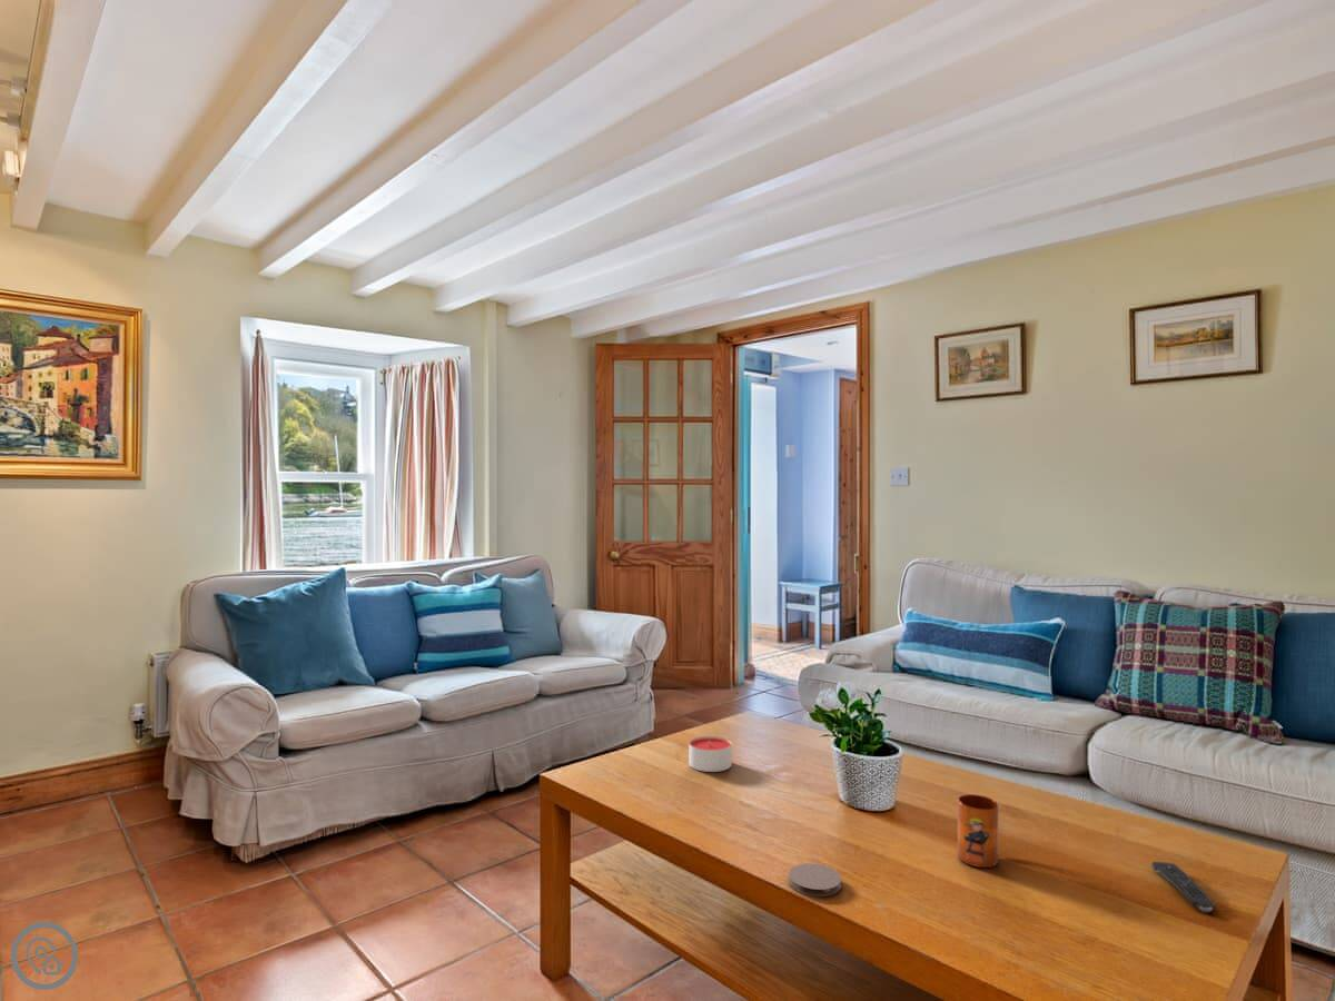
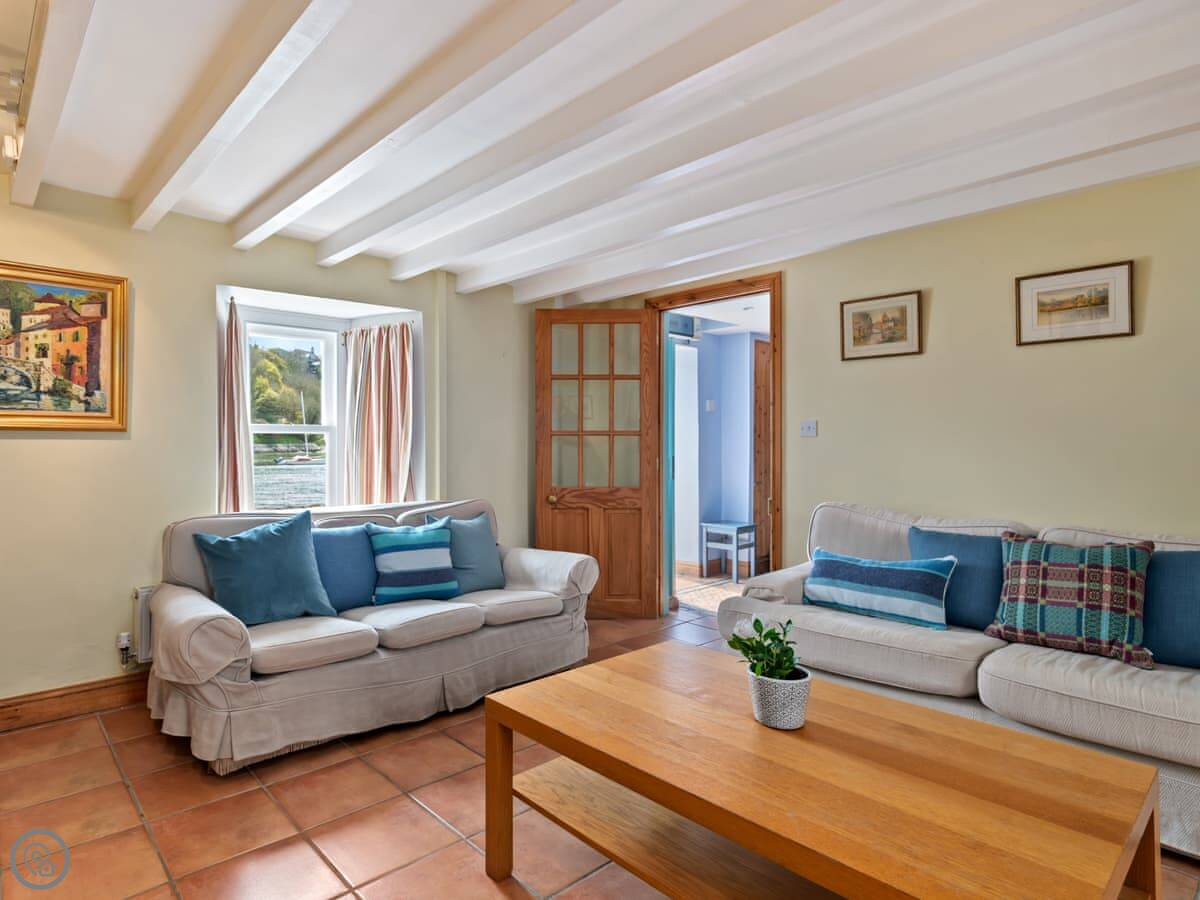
- mug (979, 826)
- candle (710, 752)
- coaster (814, 879)
- remote control (1184, 884)
